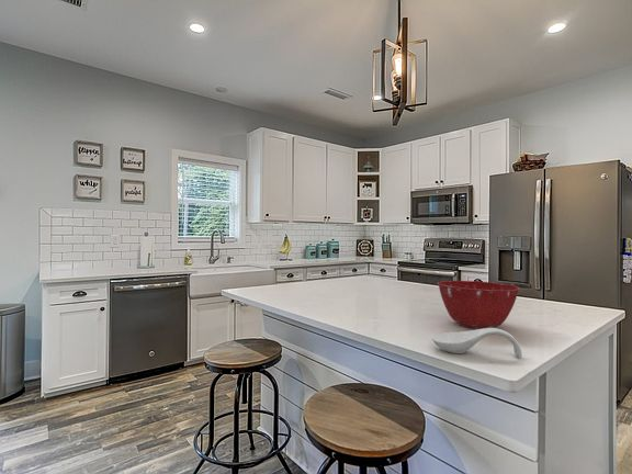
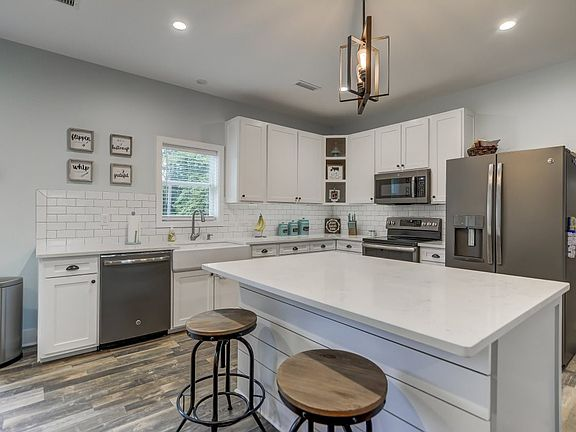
- spoon rest (474, 339)
- mixing bowl (476, 304)
